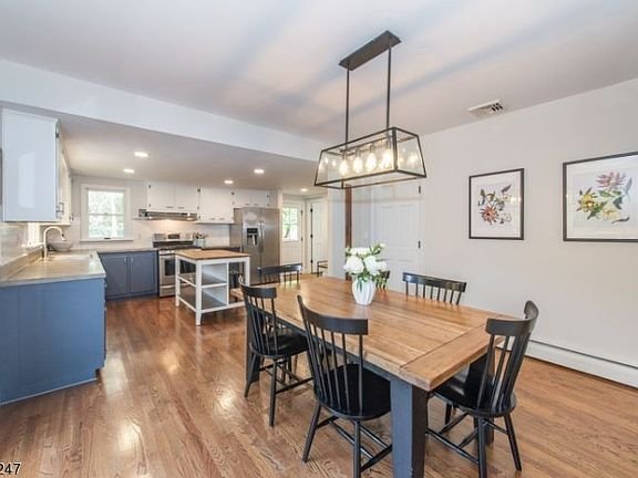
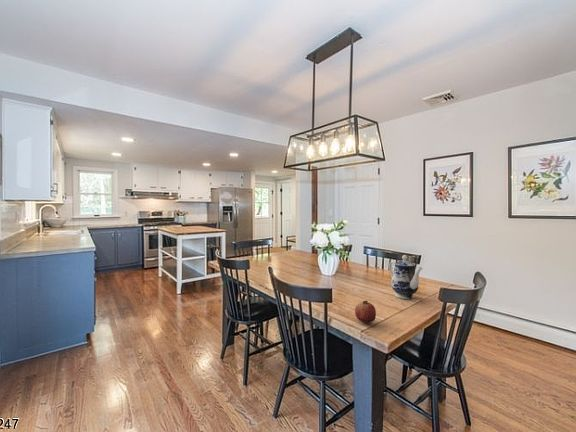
+ teapot (404, 275)
+ fruit (365, 311)
